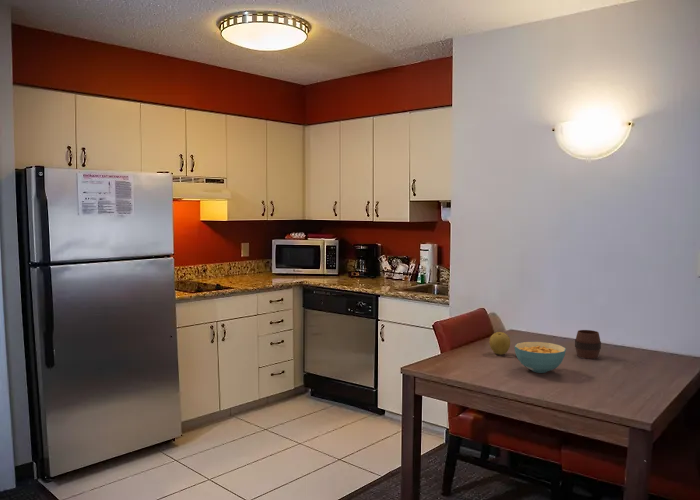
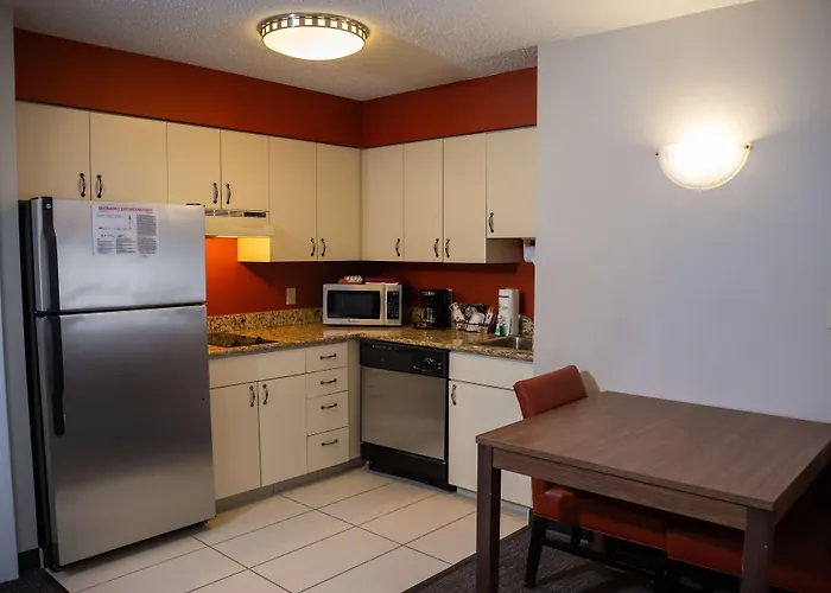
- fruit (499, 343)
- cereal bowl (539, 359)
- cup (587, 344)
